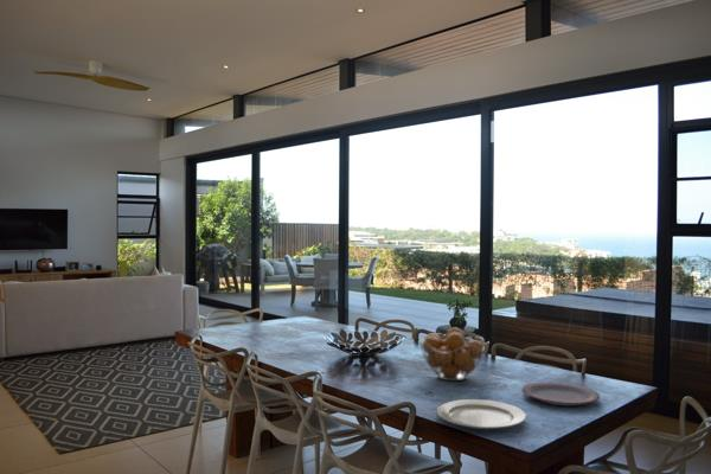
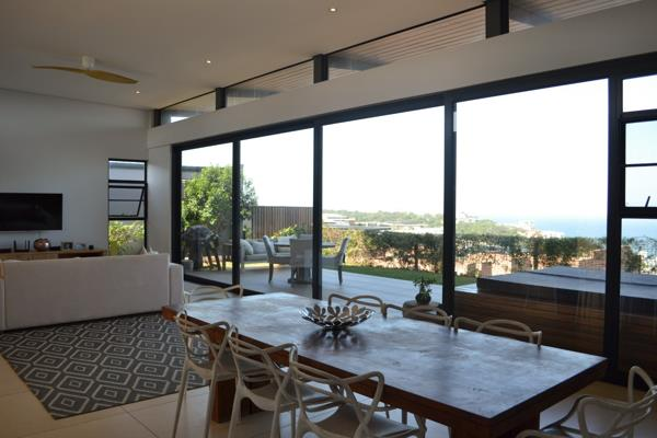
- chinaware (480, 415)
- plate (559, 395)
- fruit basket (451, 353)
